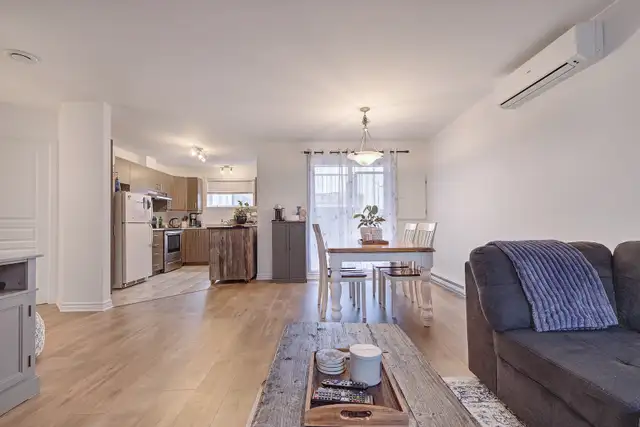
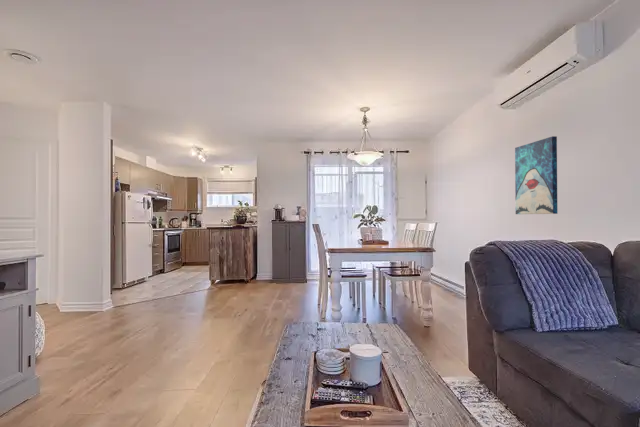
+ wall art (534, 178)
